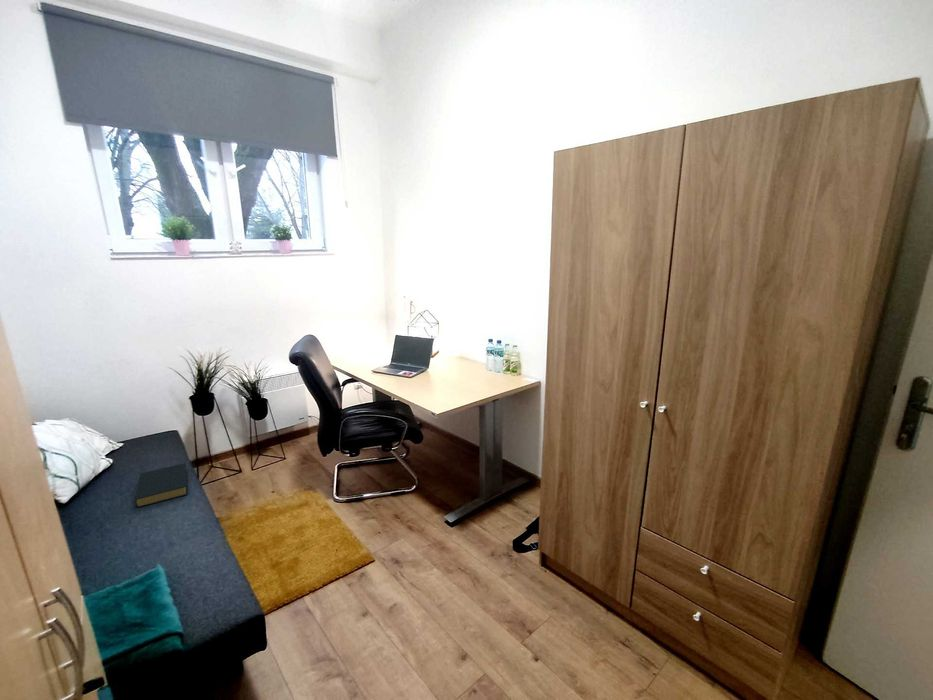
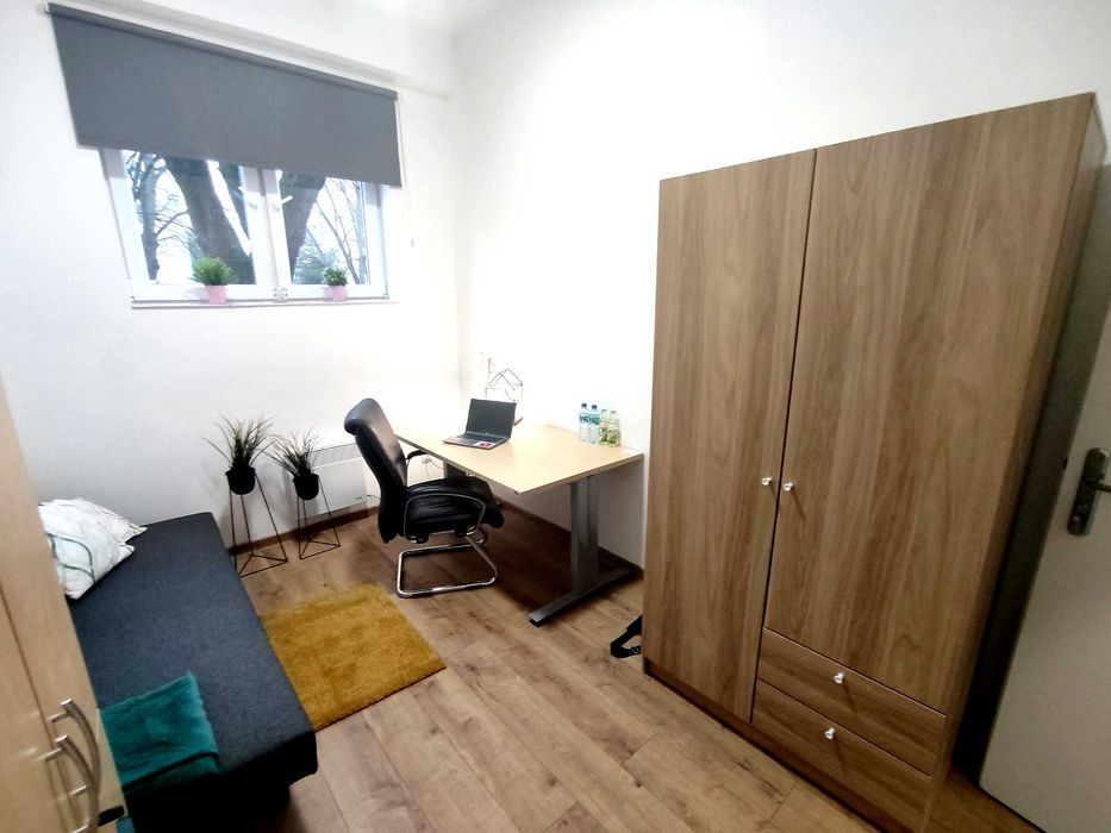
- hardback book (162, 483)
